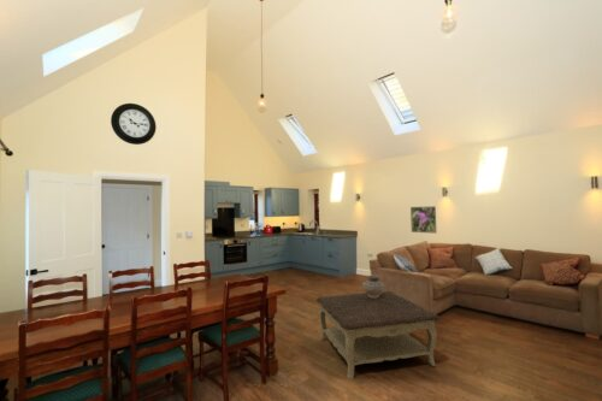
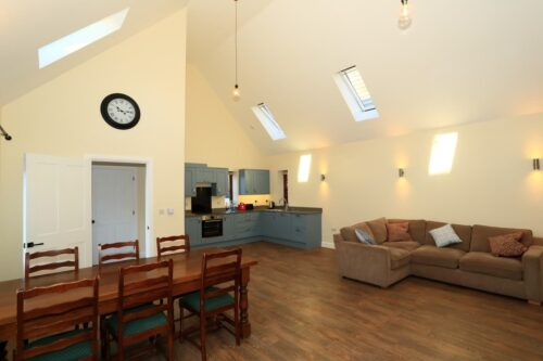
- coffee table (371, 328)
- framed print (423, 219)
- ceramic pot (373, 285)
